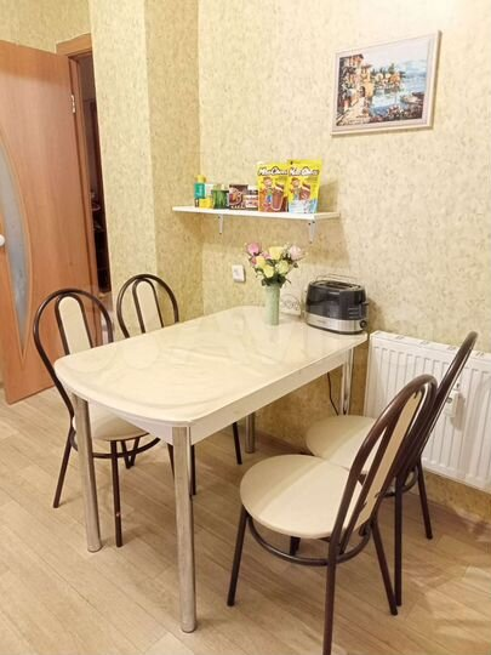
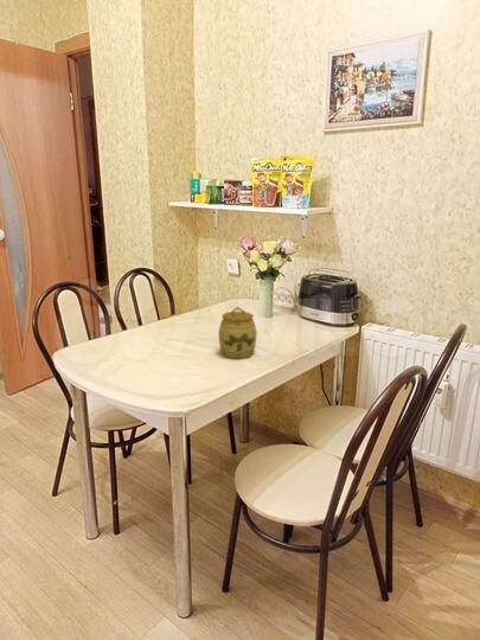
+ jar (237, 329)
